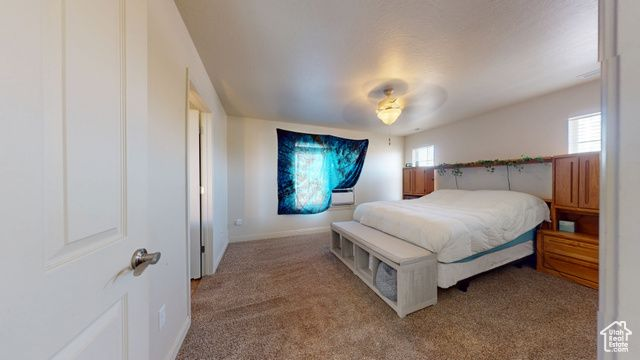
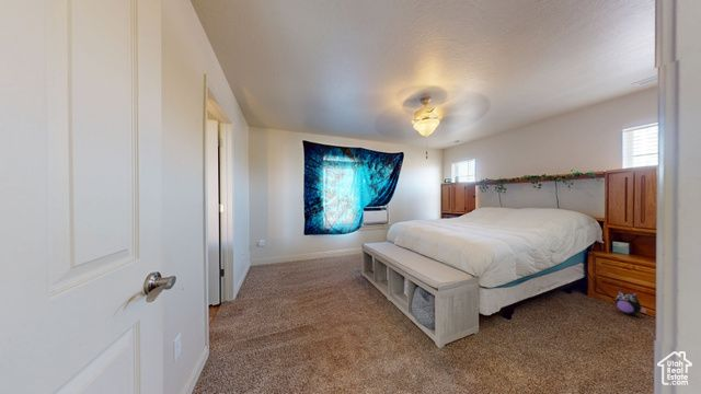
+ plush toy (629, 302)
